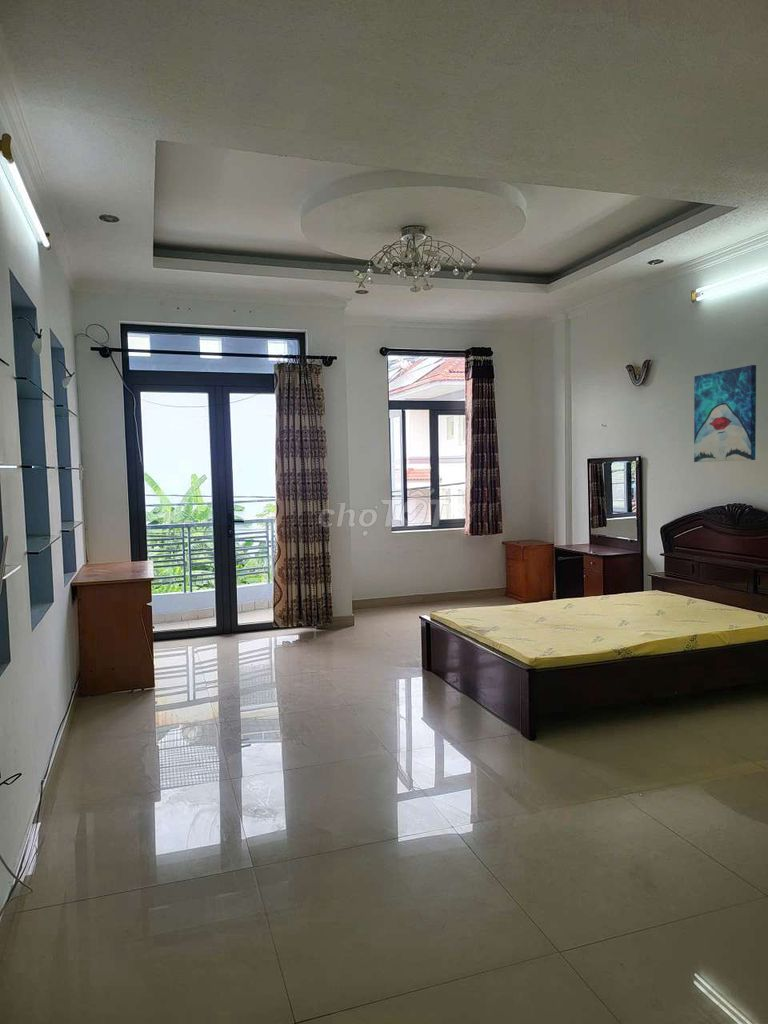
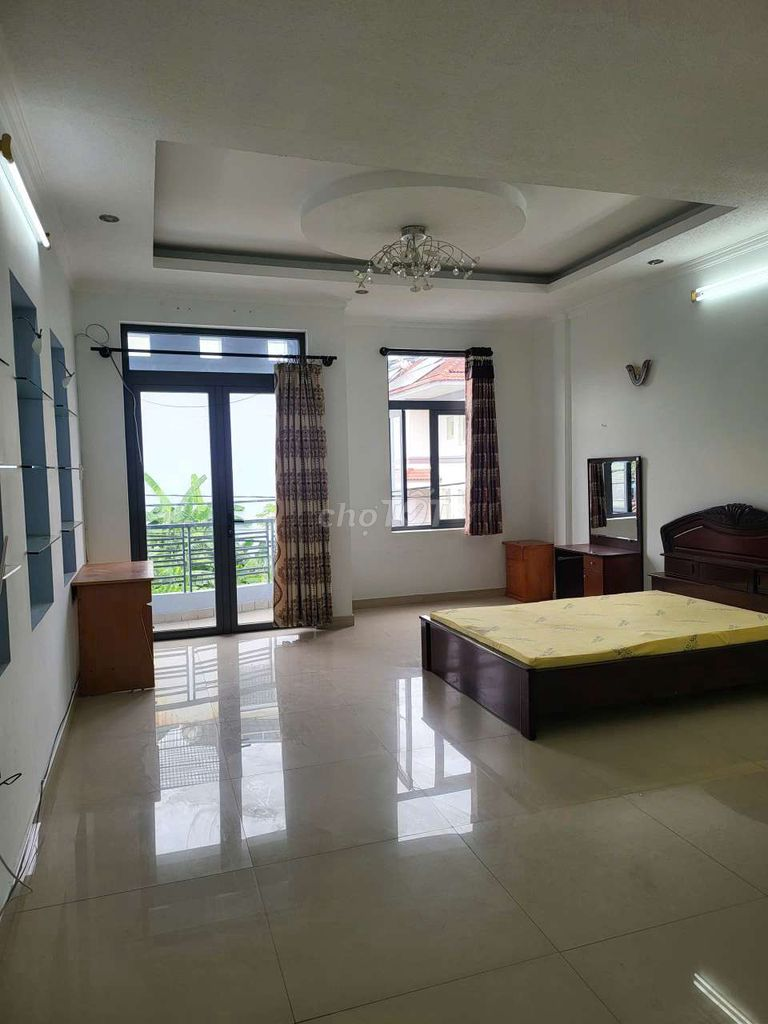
- wall art (723, 416)
